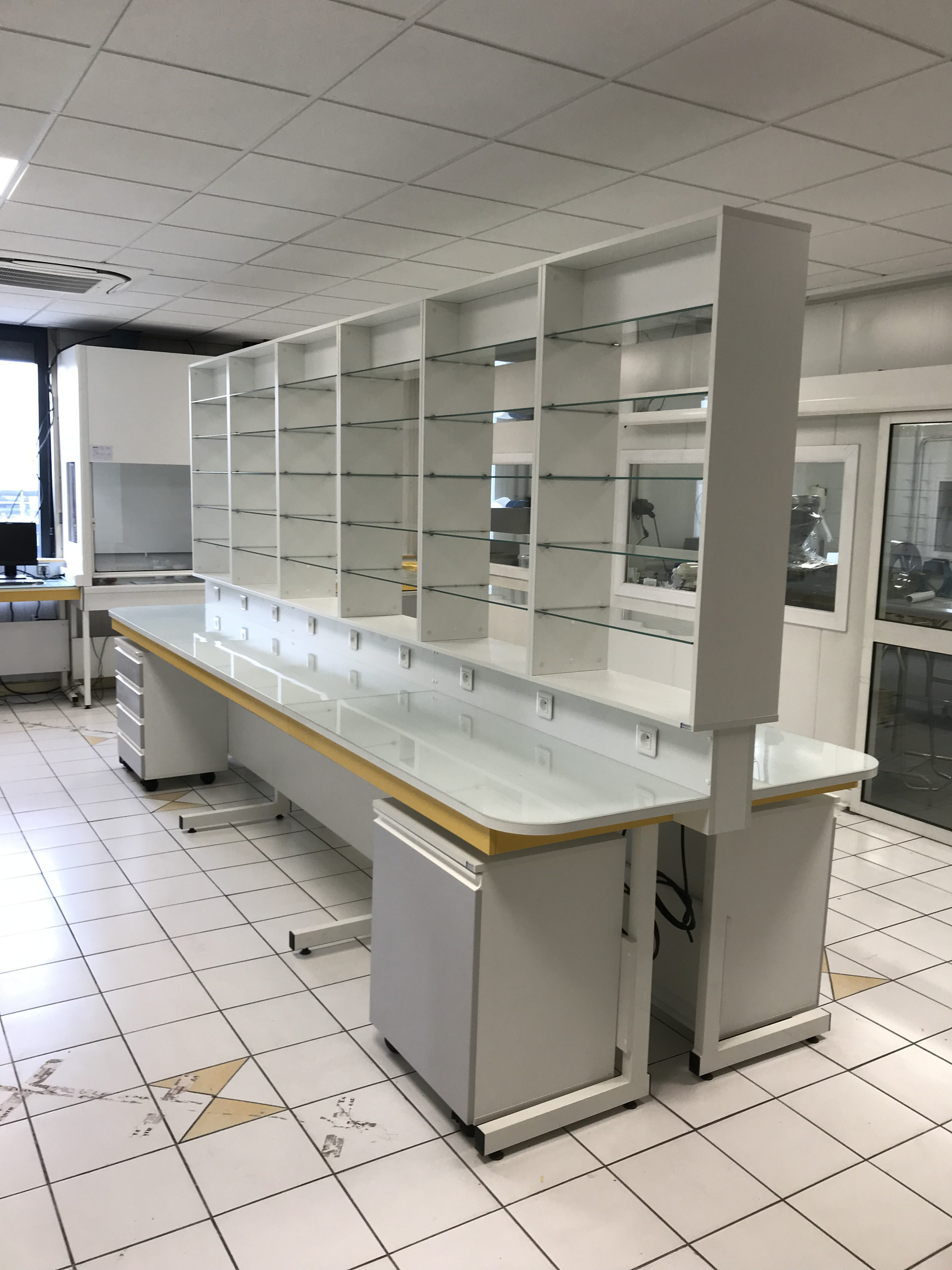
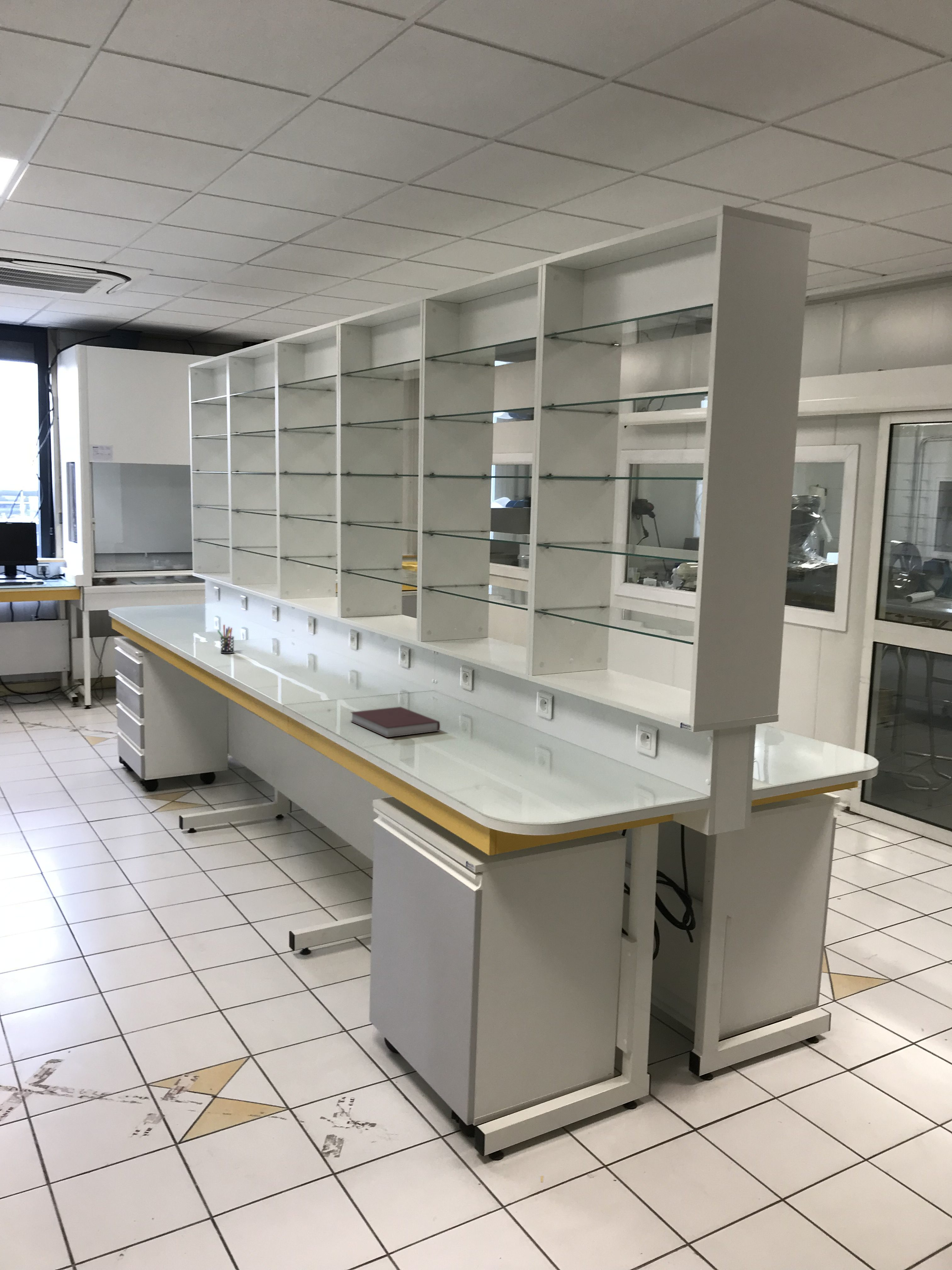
+ notebook (394, 721)
+ pen holder (225, 639)
